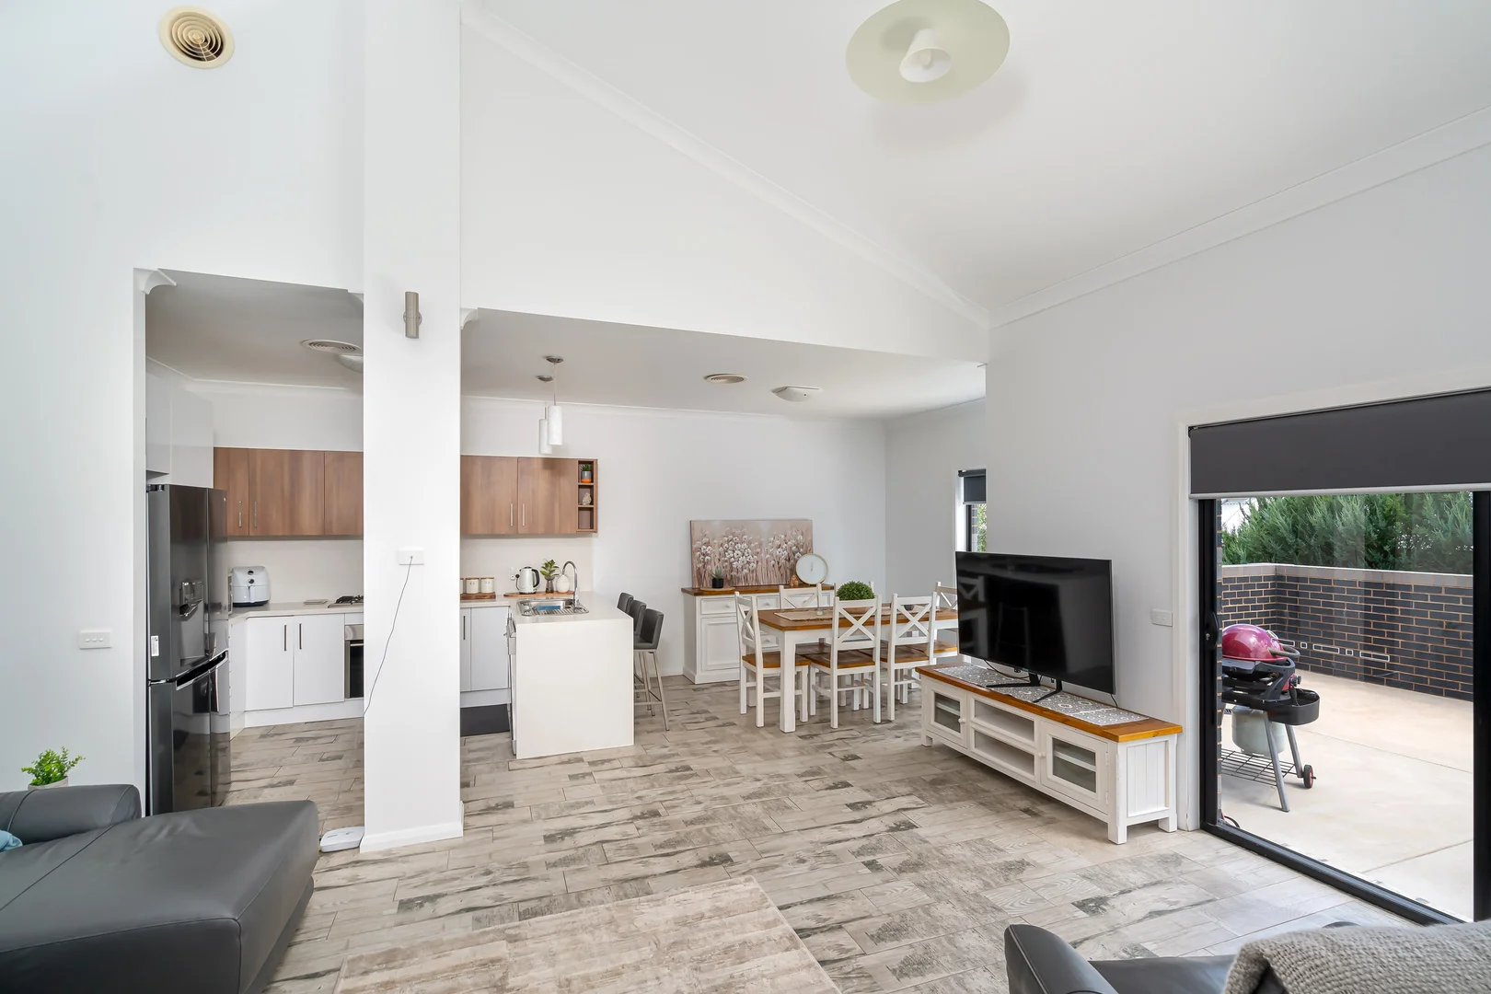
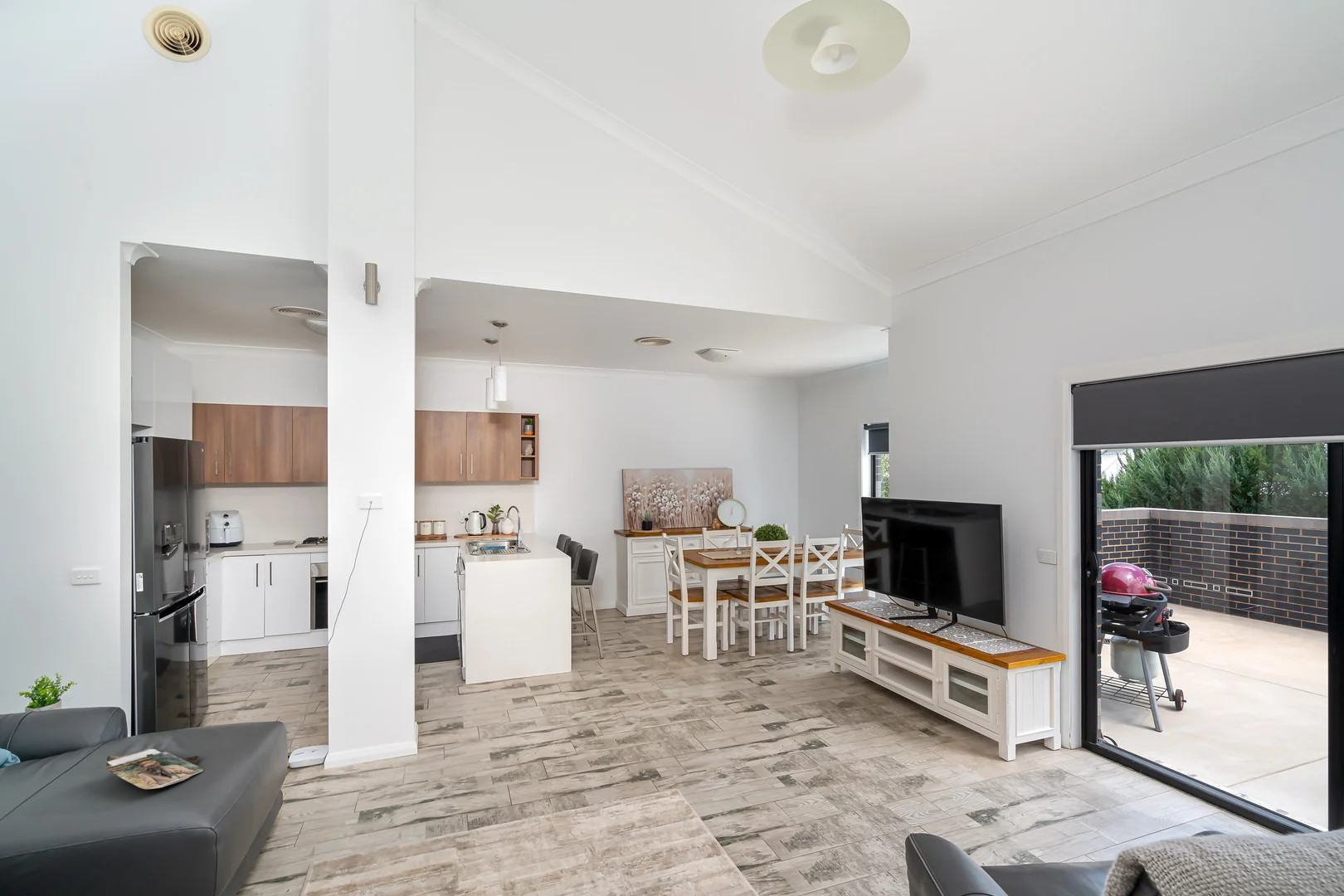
+ magazine (154, 764)
